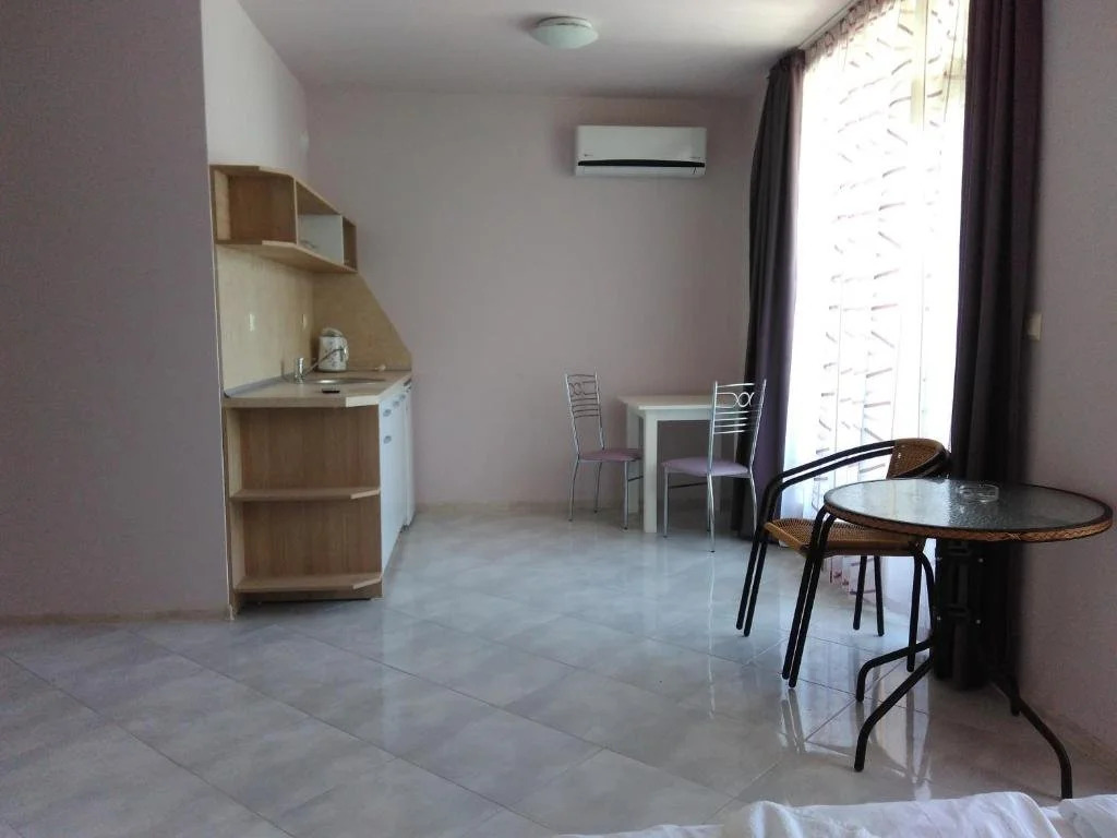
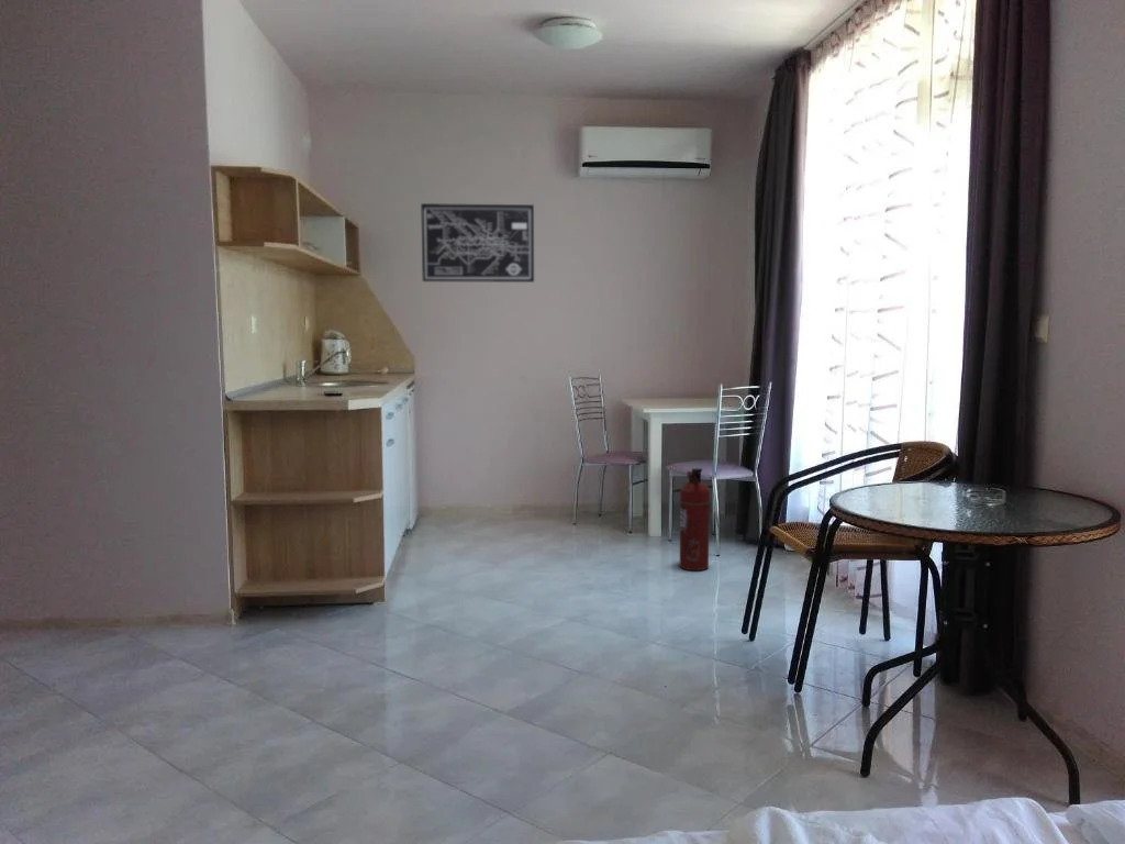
+ fire extinguisher (694, 517)
+ wall art (478, 243)
